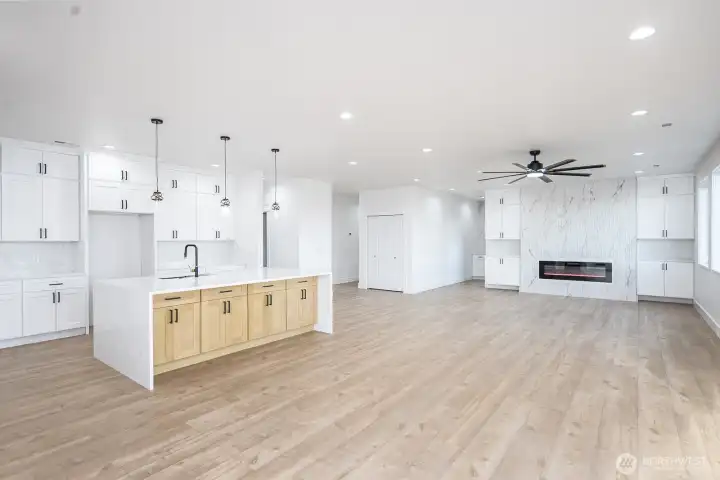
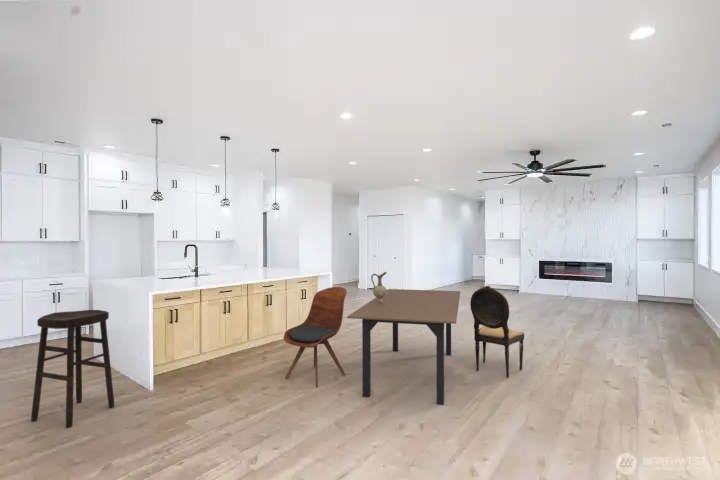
+ ceramic jug (379, 286)
+ dining table (414, 323)
+ stool (73, 364)
+ dining chair (316, 333)
+ dining chair (496, 327)
